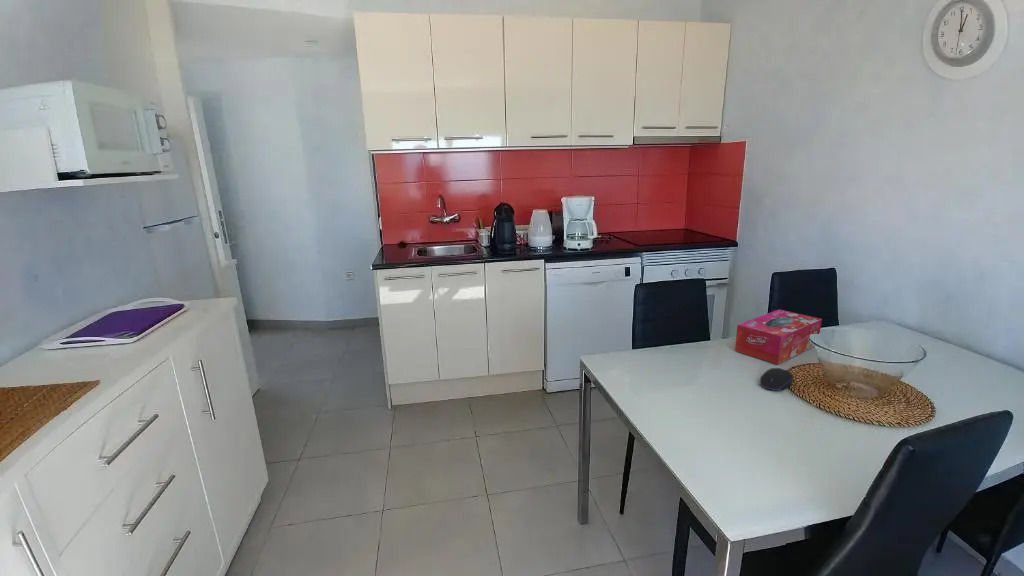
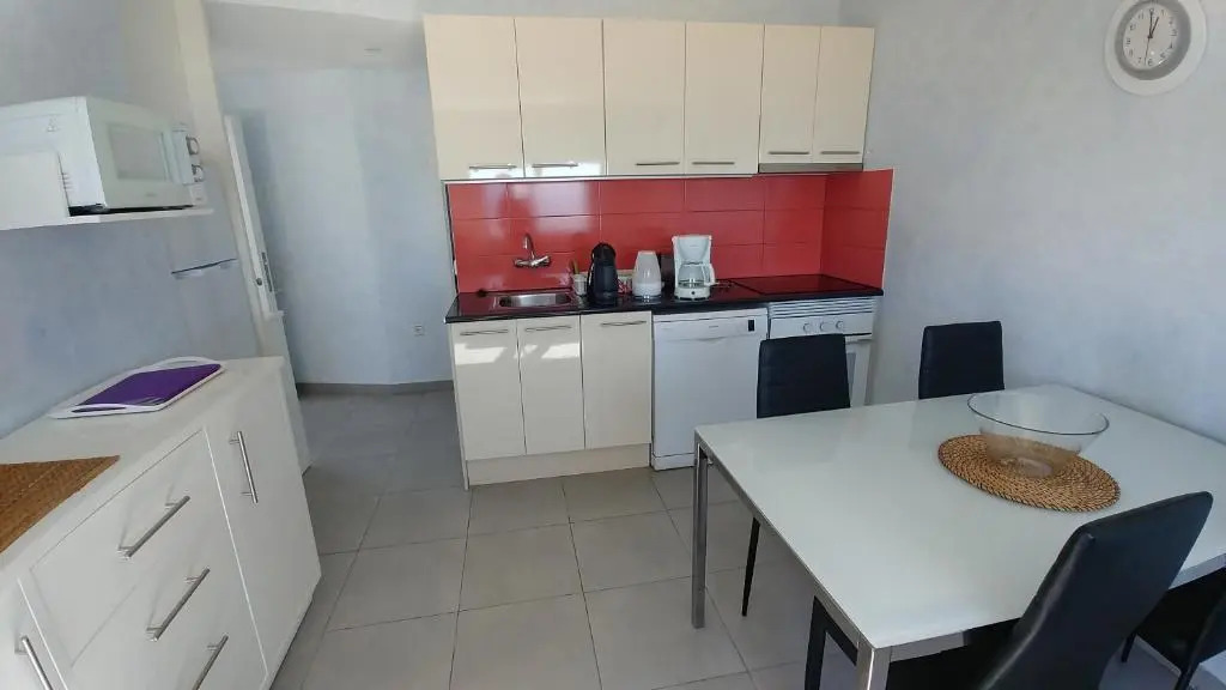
- tissue box (778, 334)
- computer mouse (776, 377)
